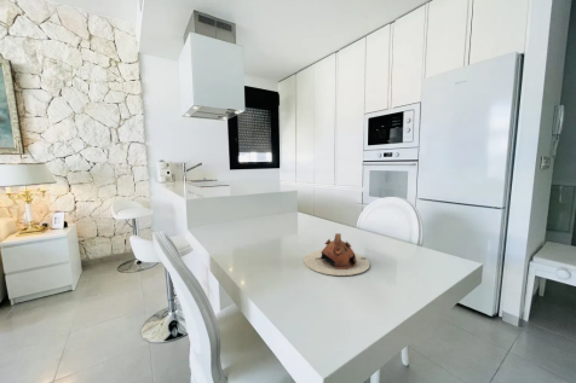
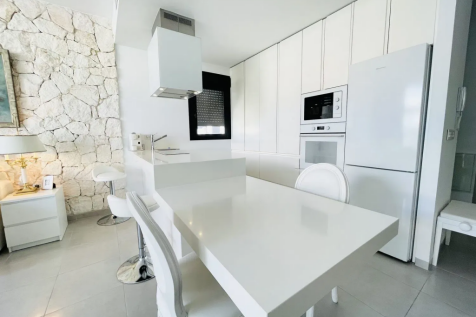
- teapot (335, 246)
